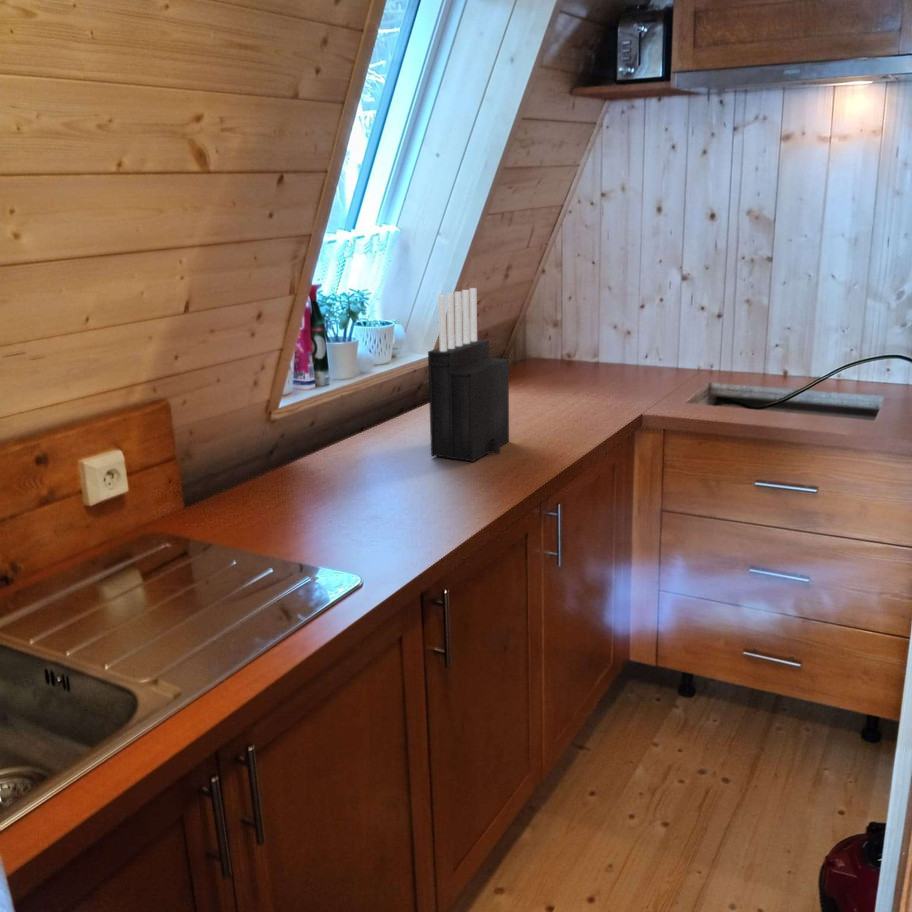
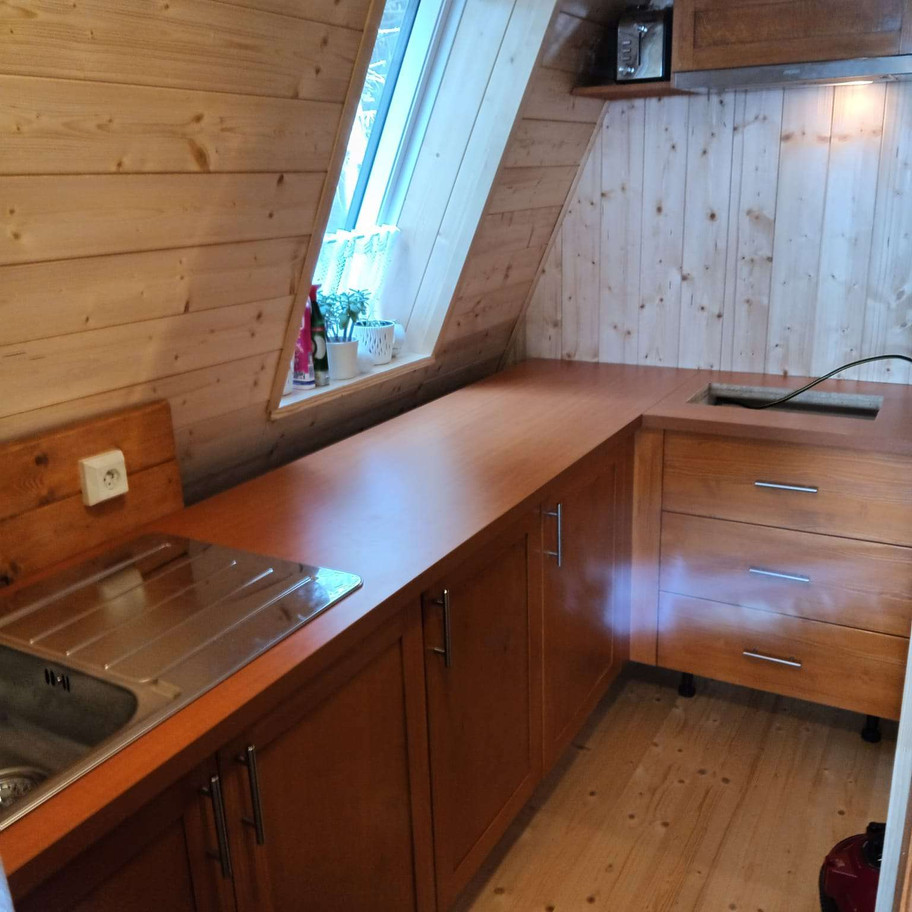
- knife block (474, 373)
